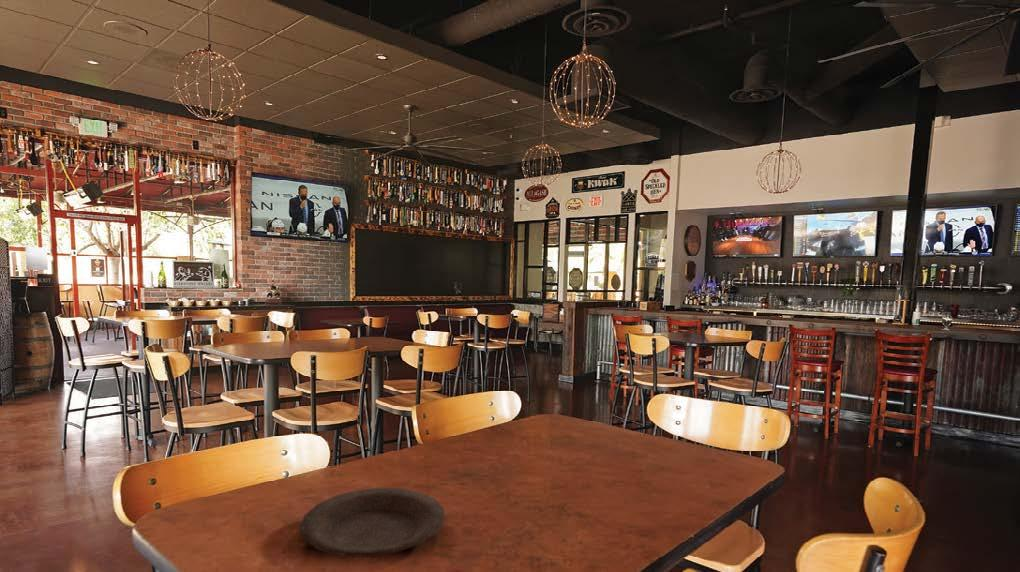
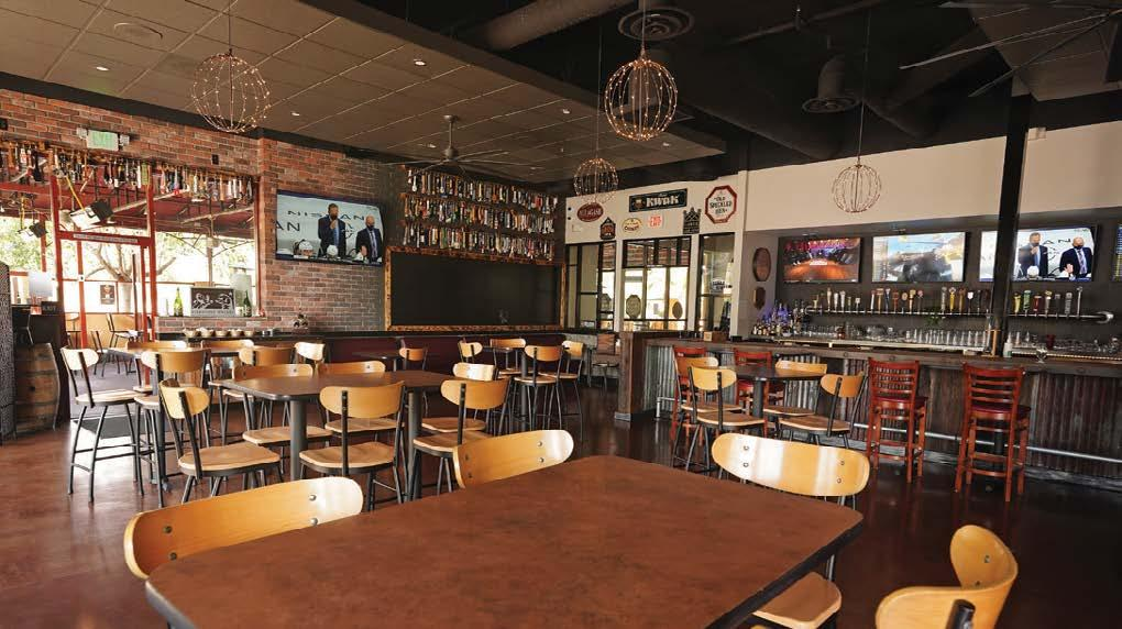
- plate (374, 523)
